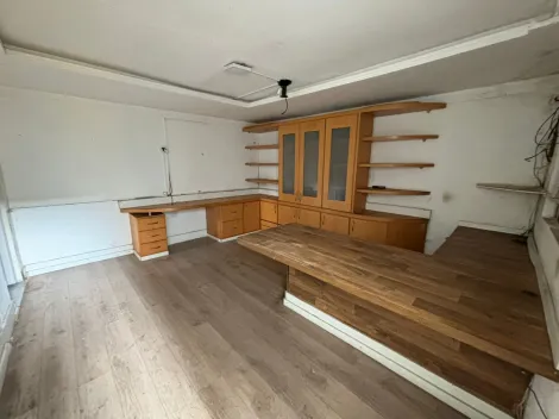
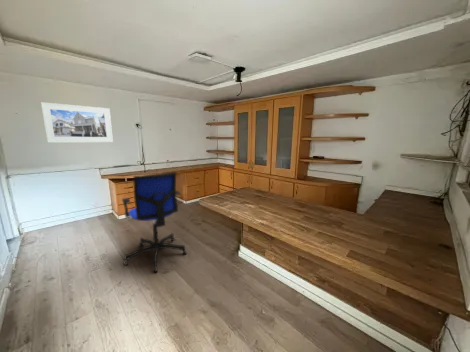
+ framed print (80, 124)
+ office chair (151, 215)
